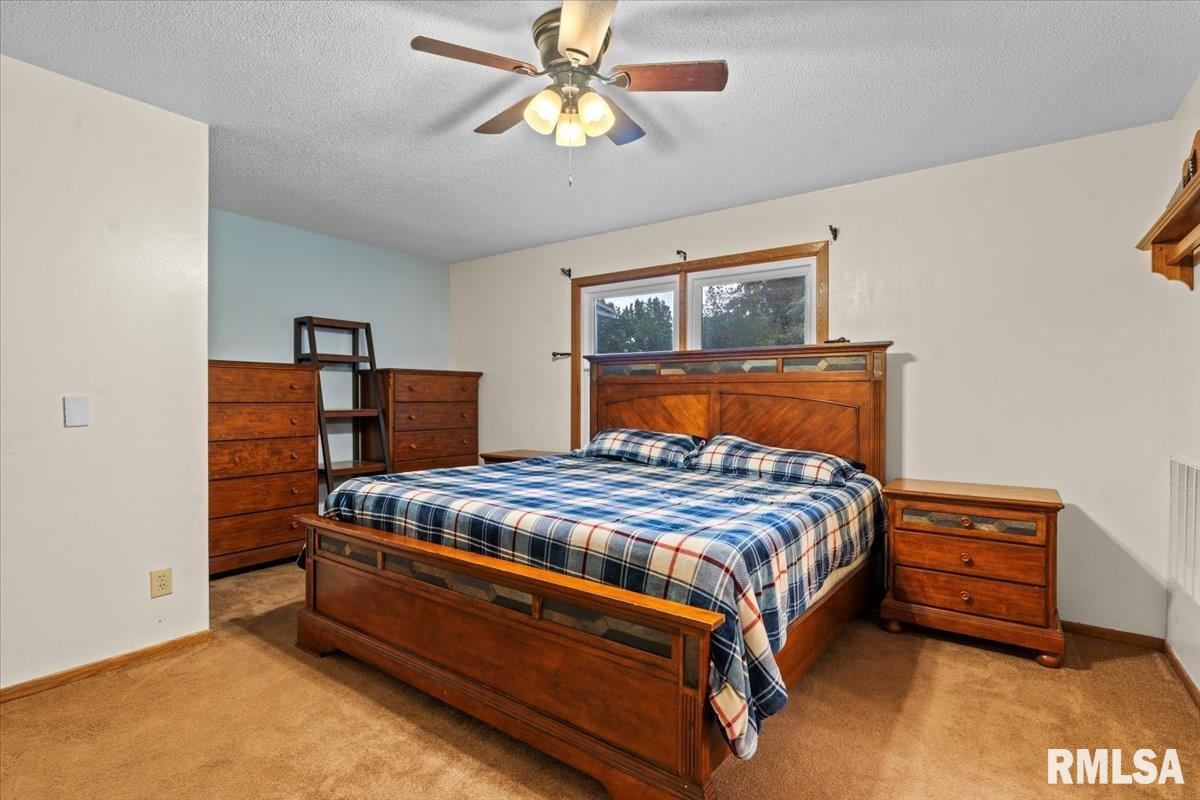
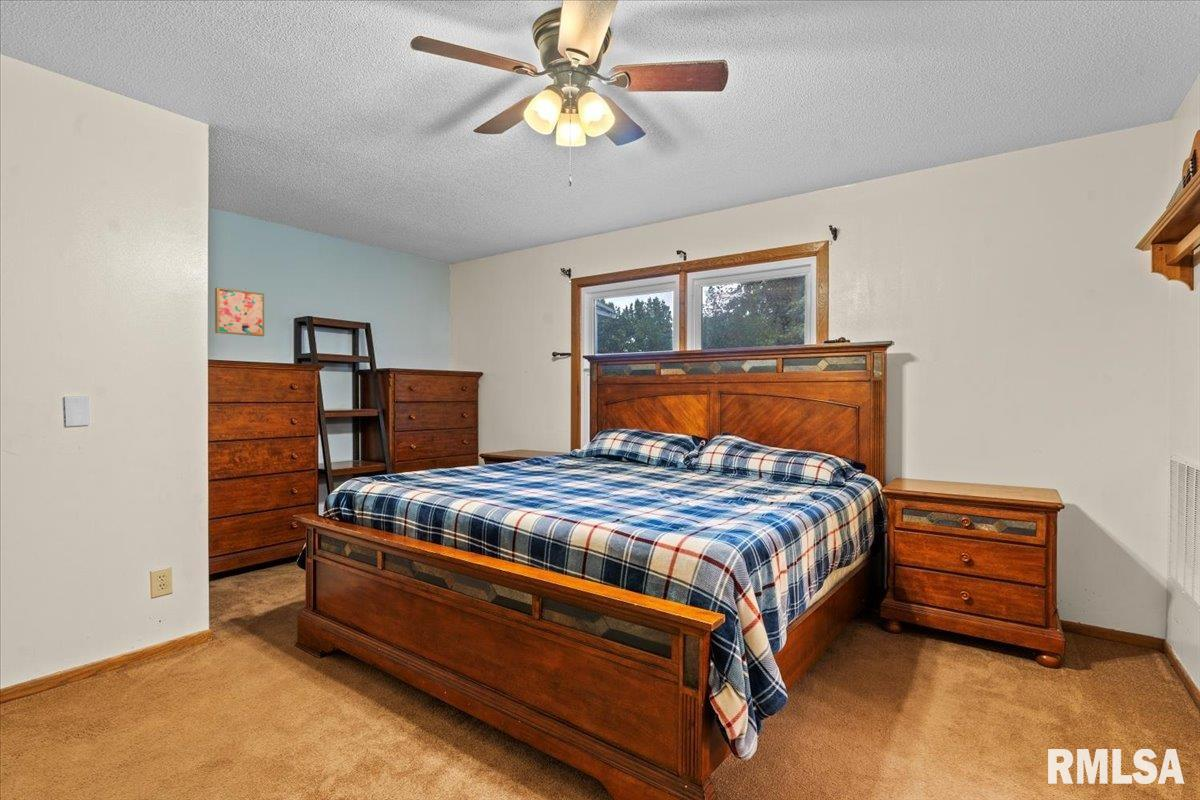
+ wall art (240, 312)
